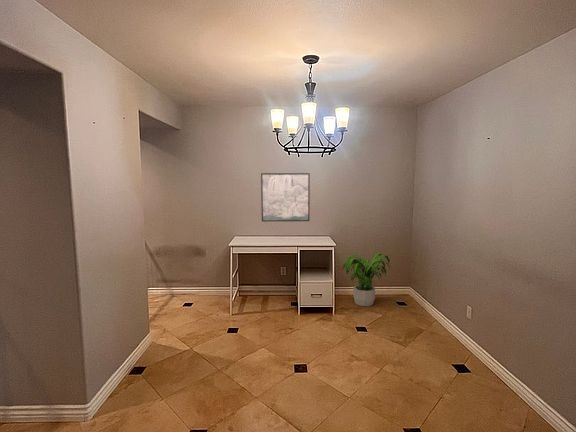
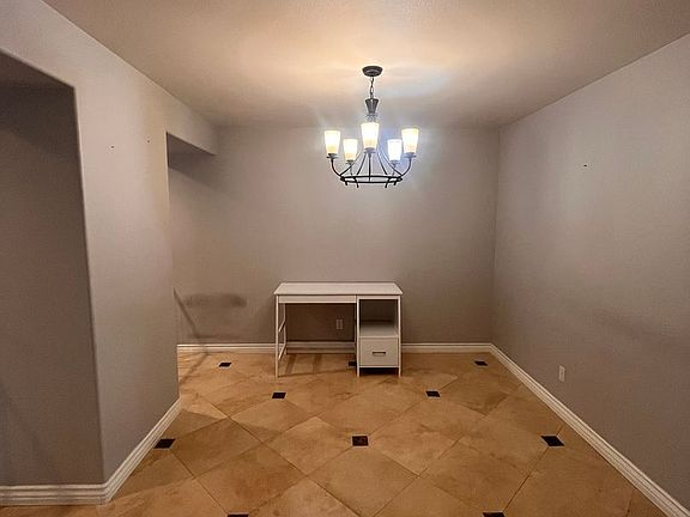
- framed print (285, 197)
- potted plant (366, 279)
